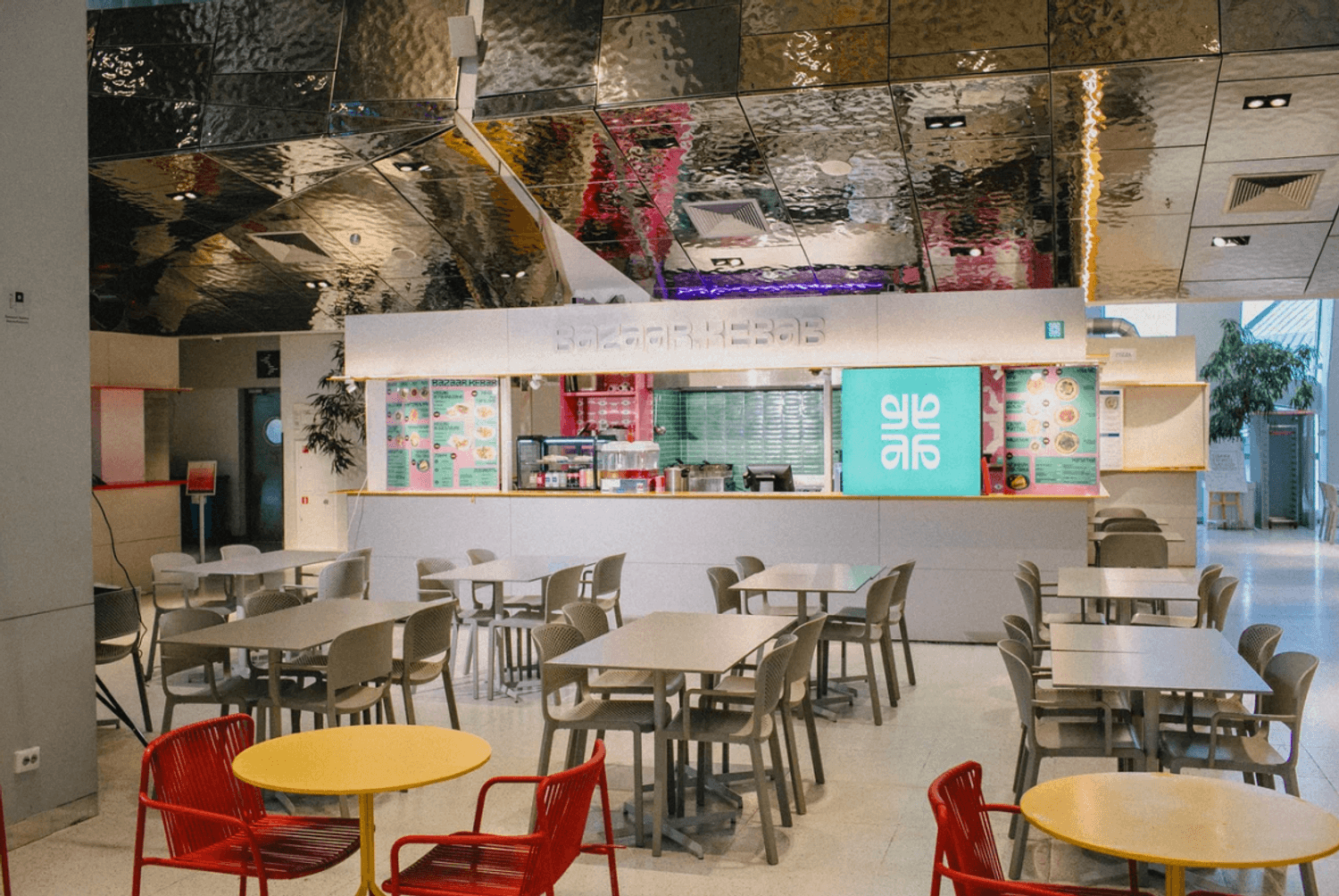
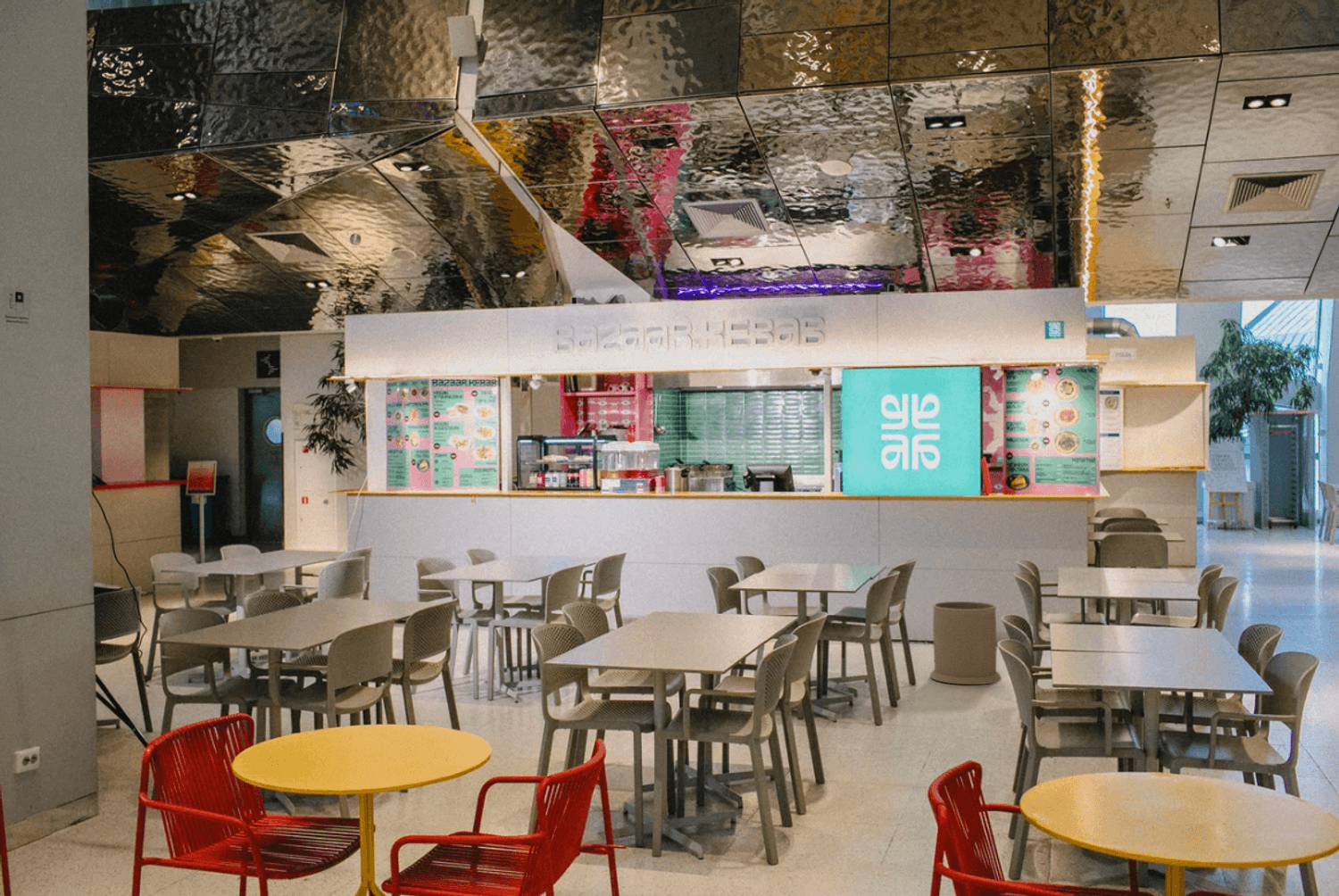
+ trash can (964, 641)
